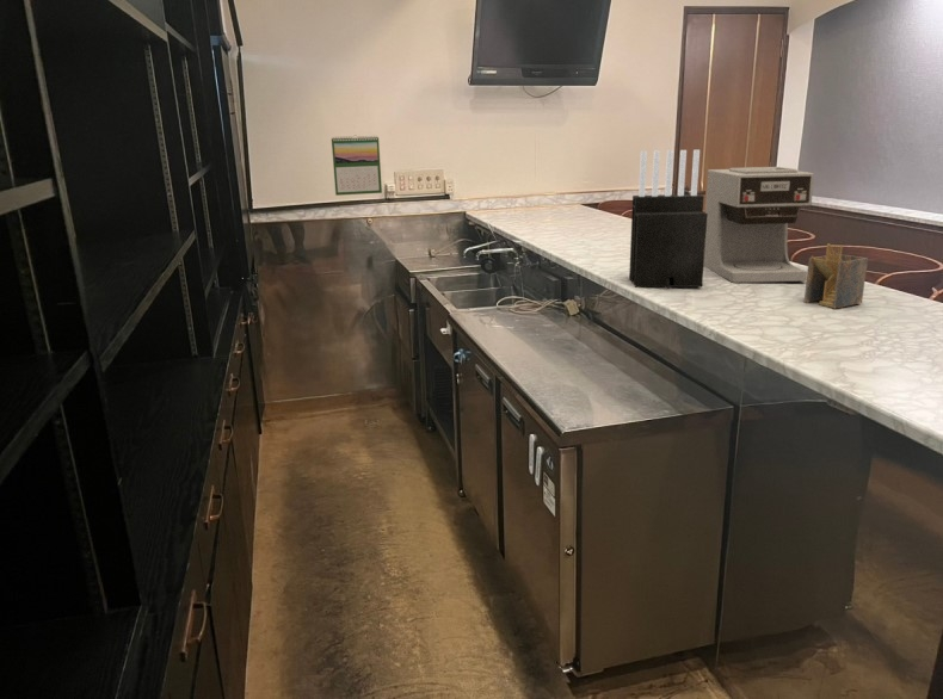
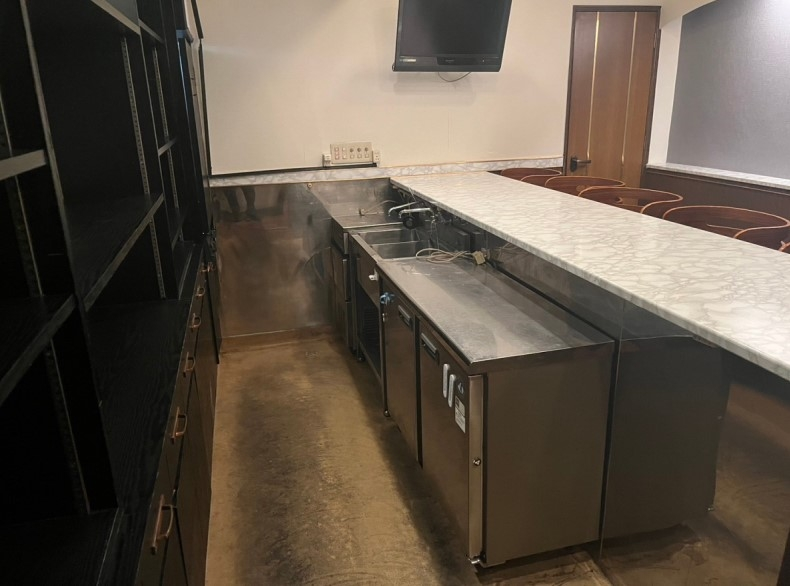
- coffee maker (754, 221)
- knife block (668, 218)
- napkin holder (836, 272)
- calendar (357, 165)
